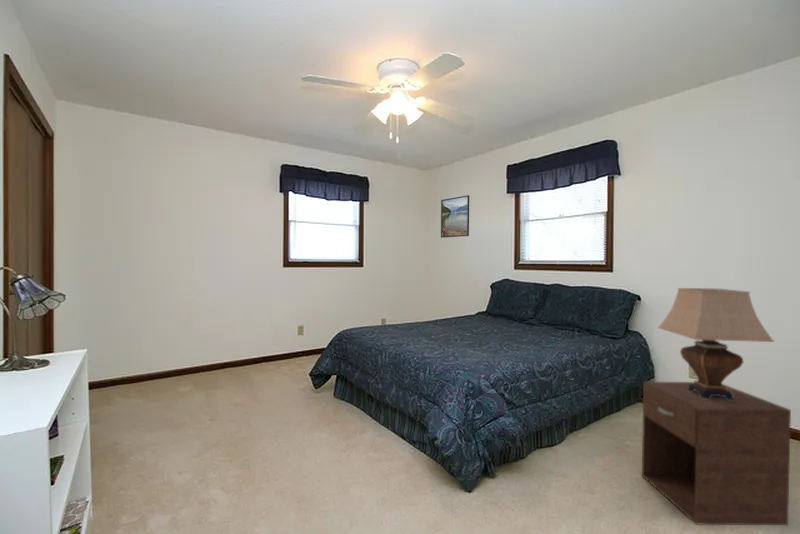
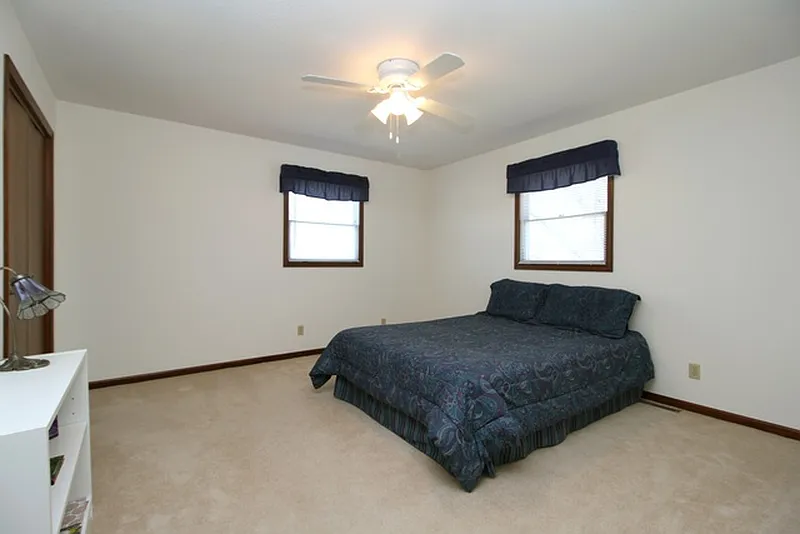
- table lamp (710, 341)
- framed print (454, 217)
- nightstand (705, 446)
